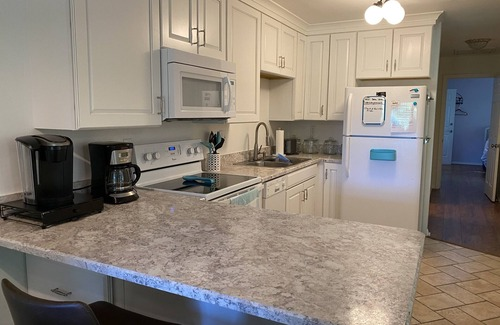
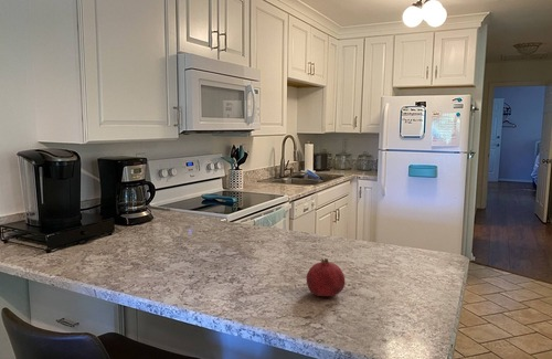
+ fruit (325, 275)
